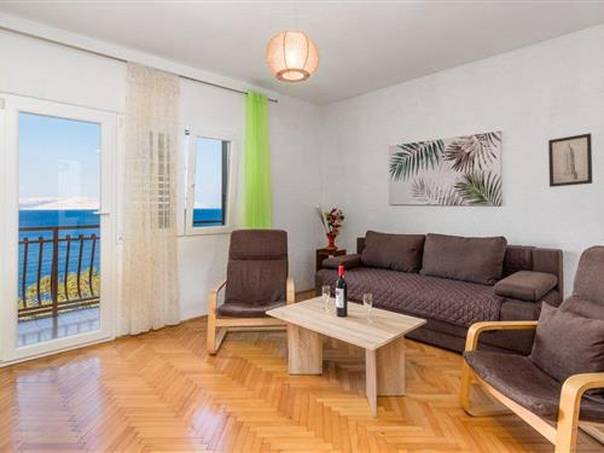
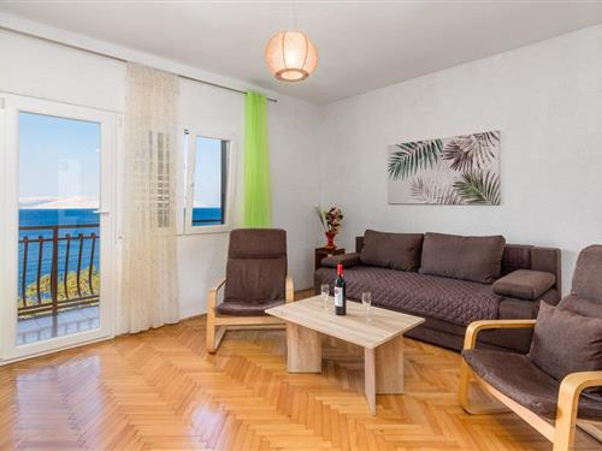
- wall art (569, 161)
